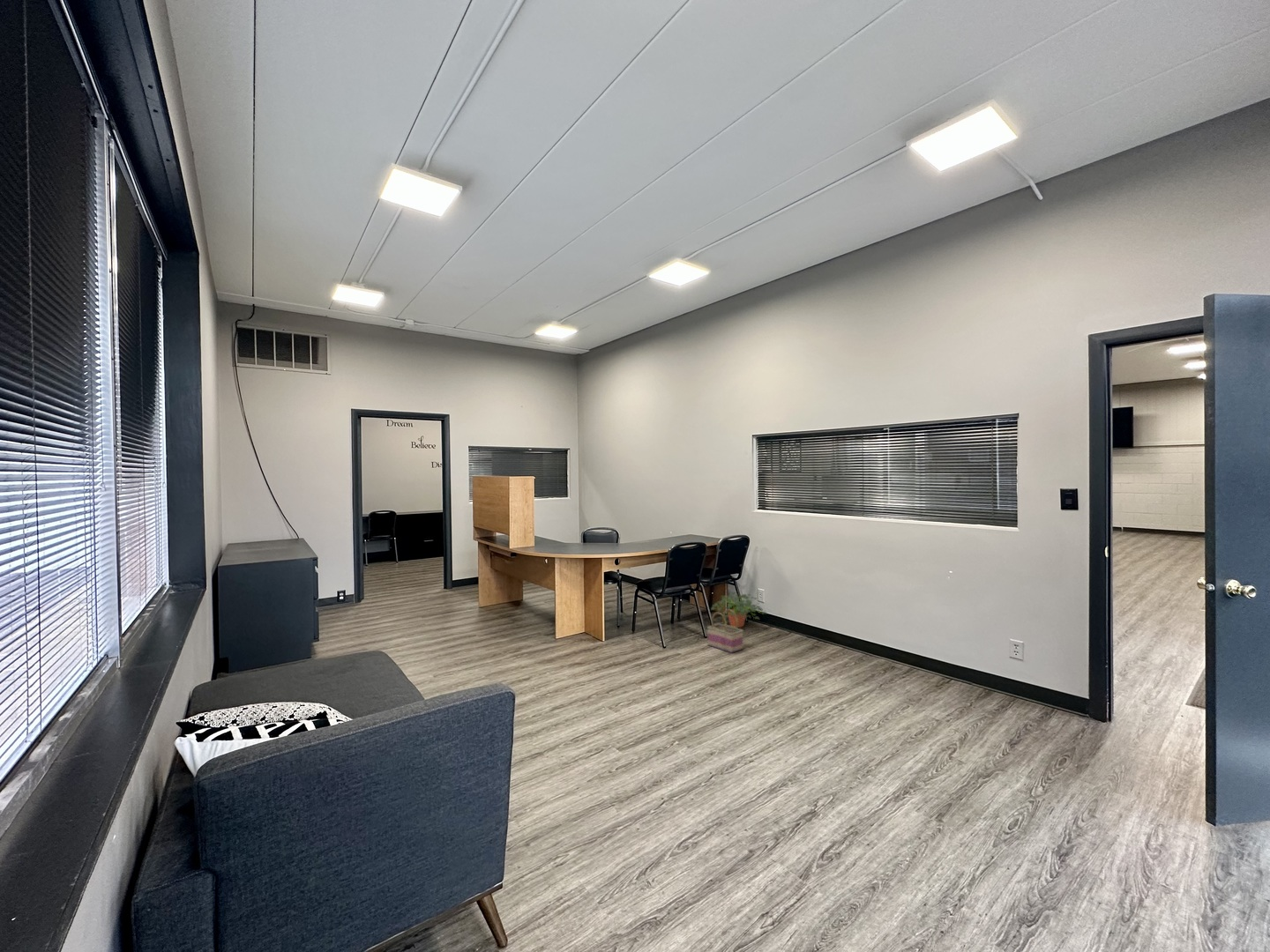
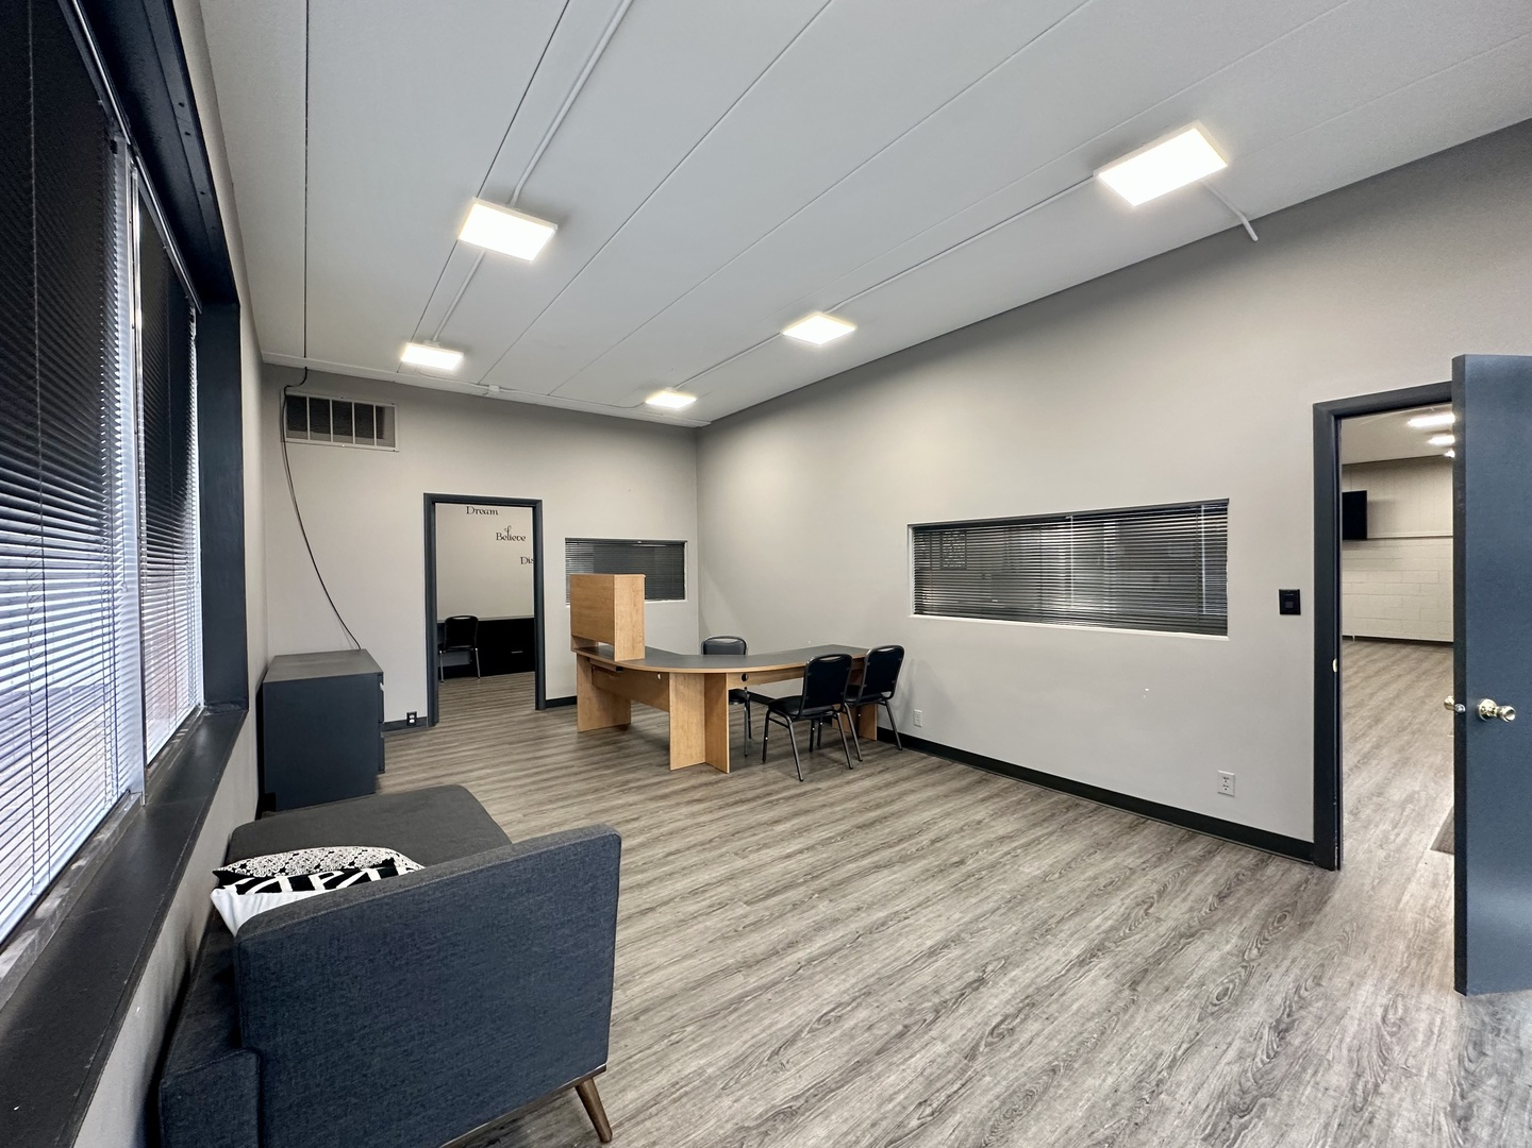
- basket (725, 628)
- potted plant (740, 611)
